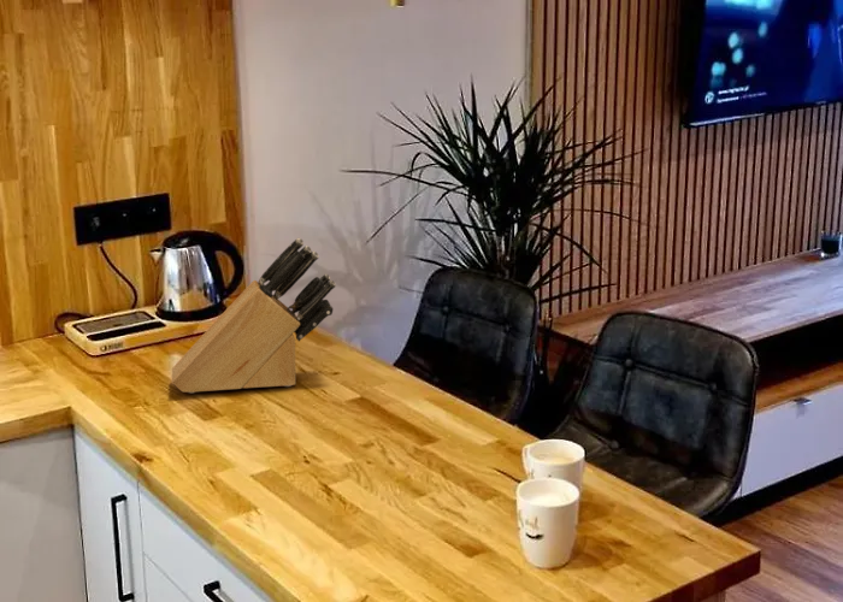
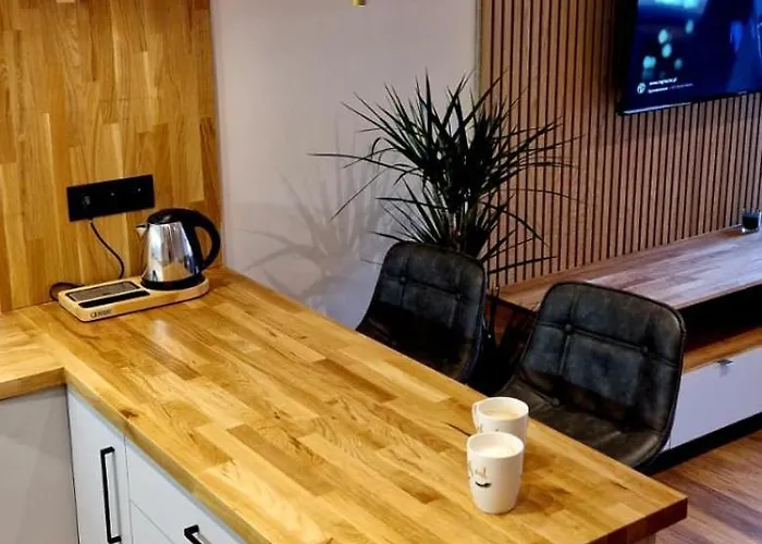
- knife block (252, 313)
